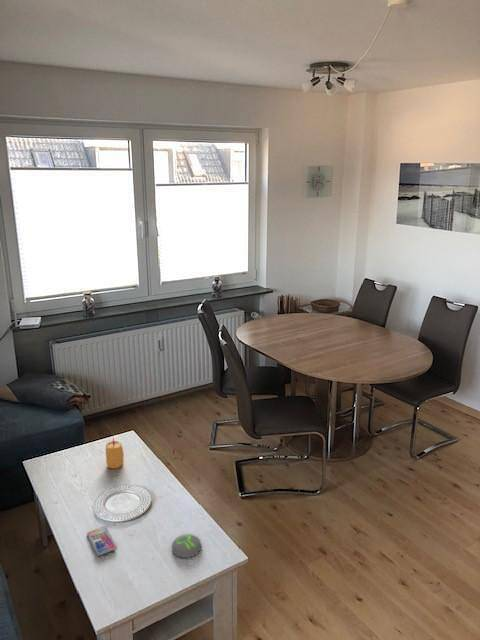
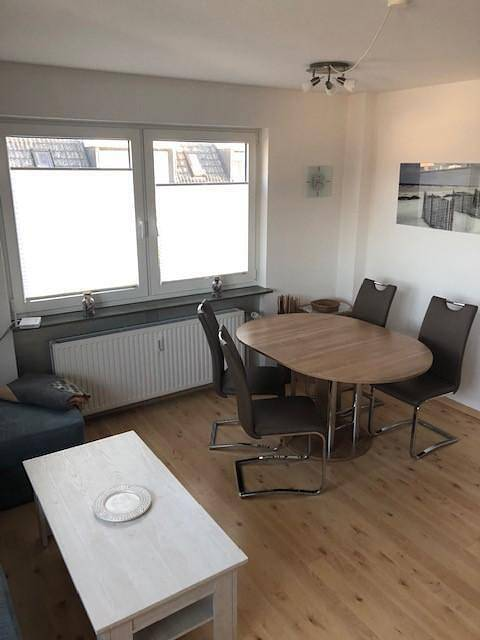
- smartphone (101, 540)
- candle (114, 450)
- coaster (186, 544)
